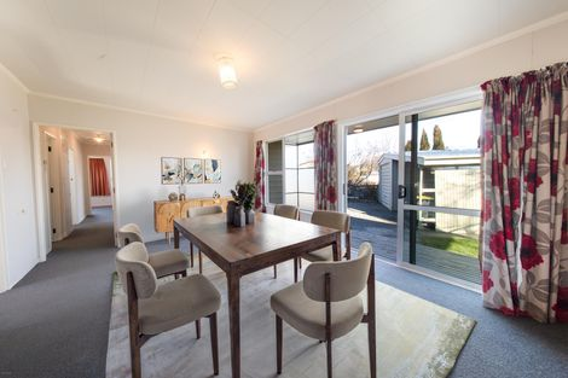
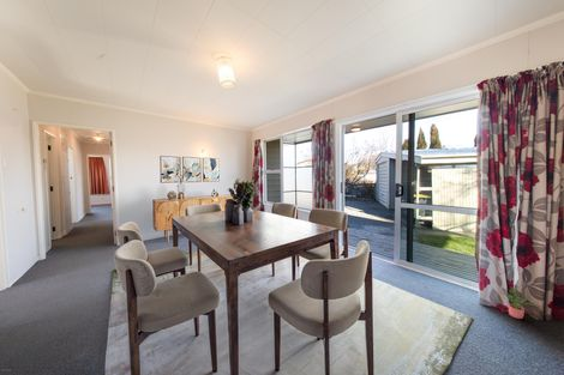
+ potted plant (522, 304)
